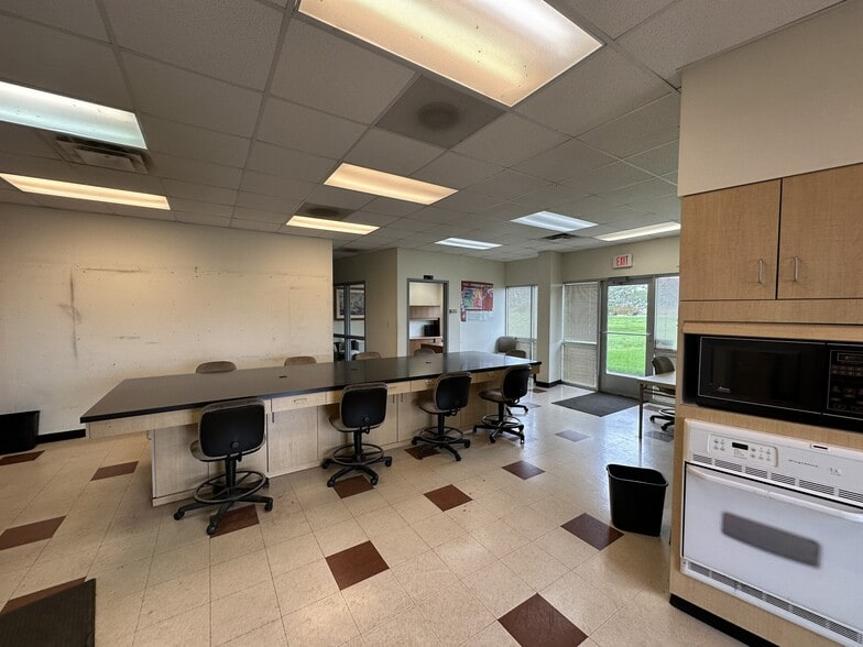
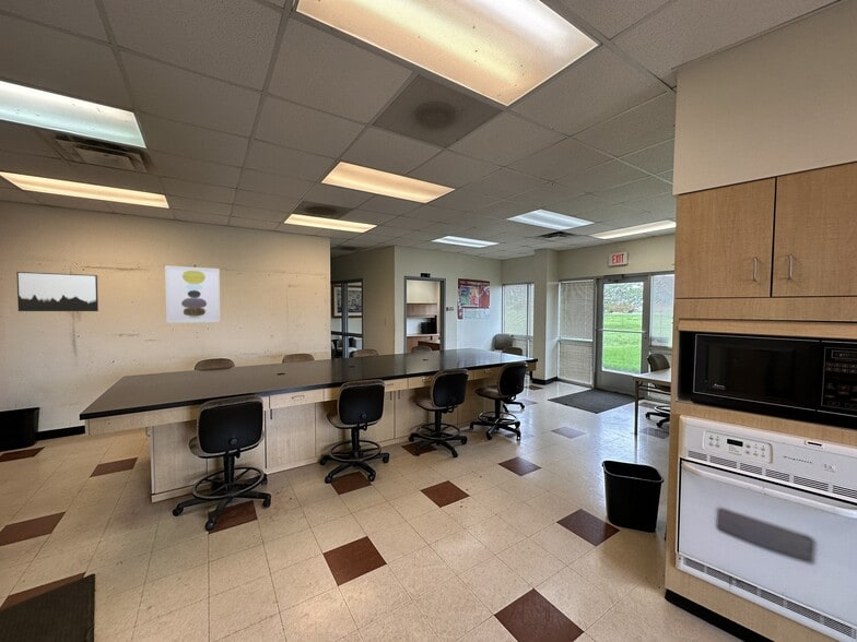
+ wall art (193, 295)
+ wall art (59, 292)
